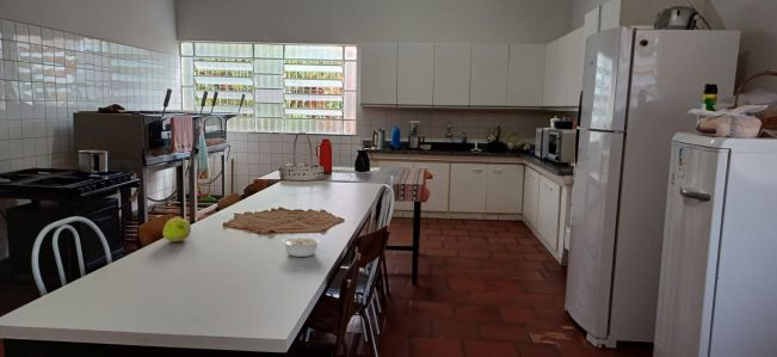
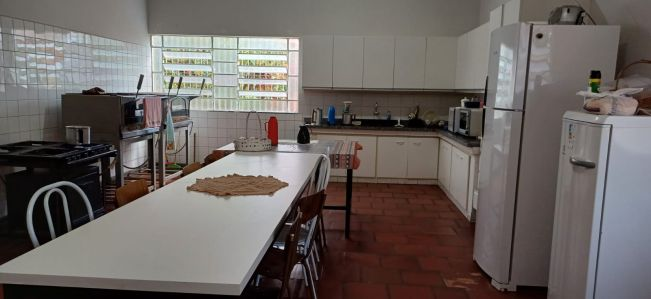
- fruit (177, 229)
- legume (302, 246)
